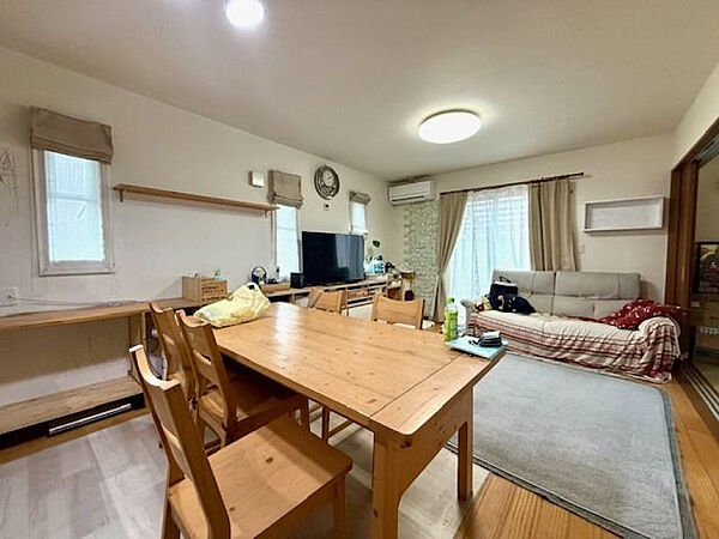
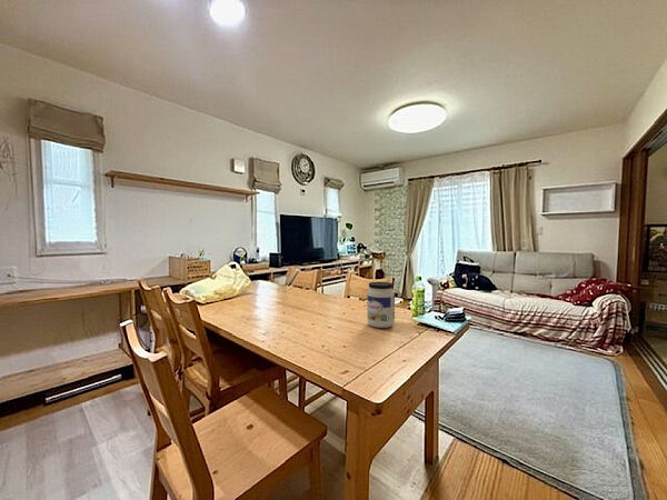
+ jar (380, 303)
